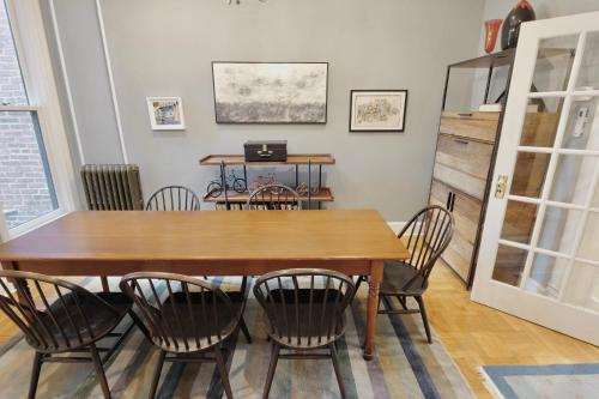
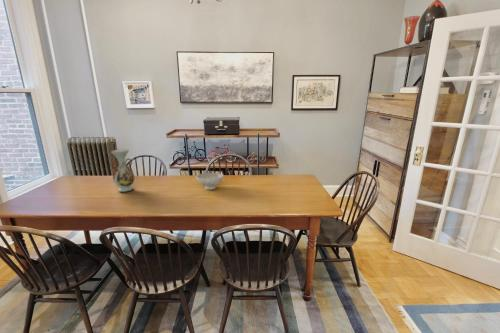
+ vase (123, 170)
+ bowl (210, 181)
